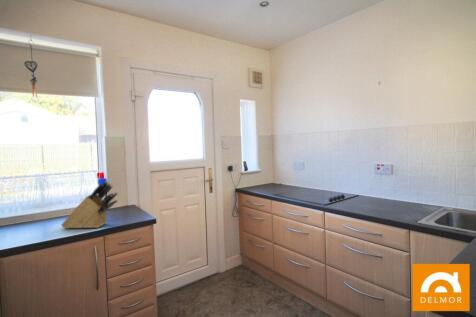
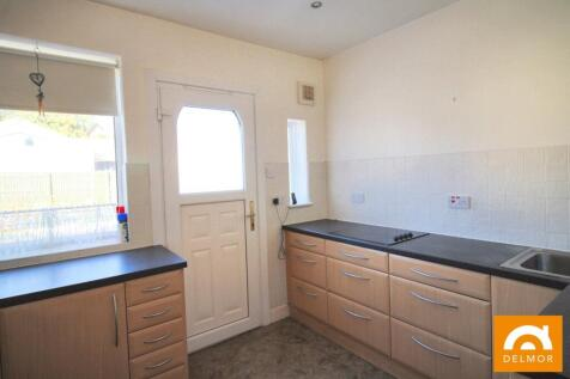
- knife block (90, 204)
